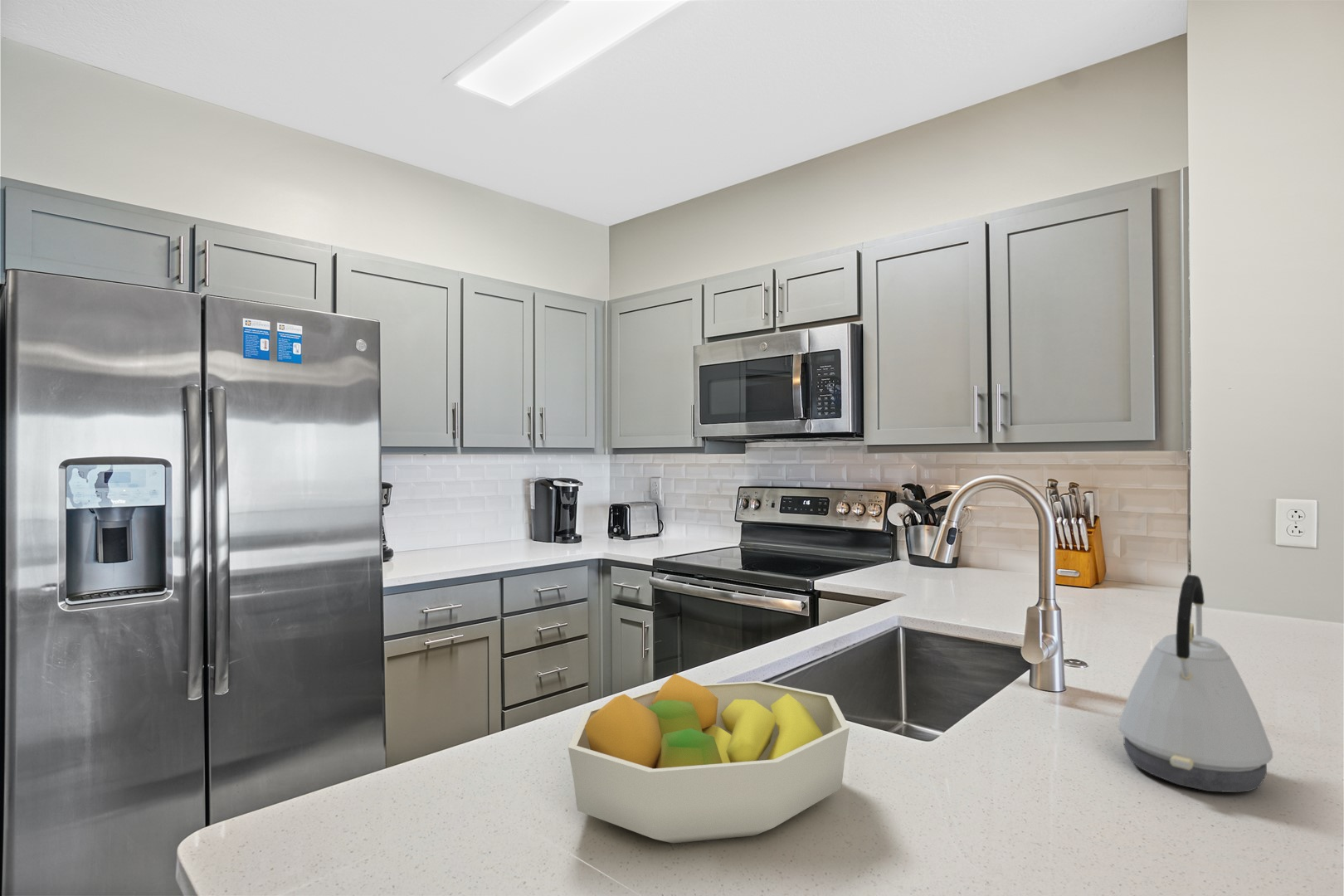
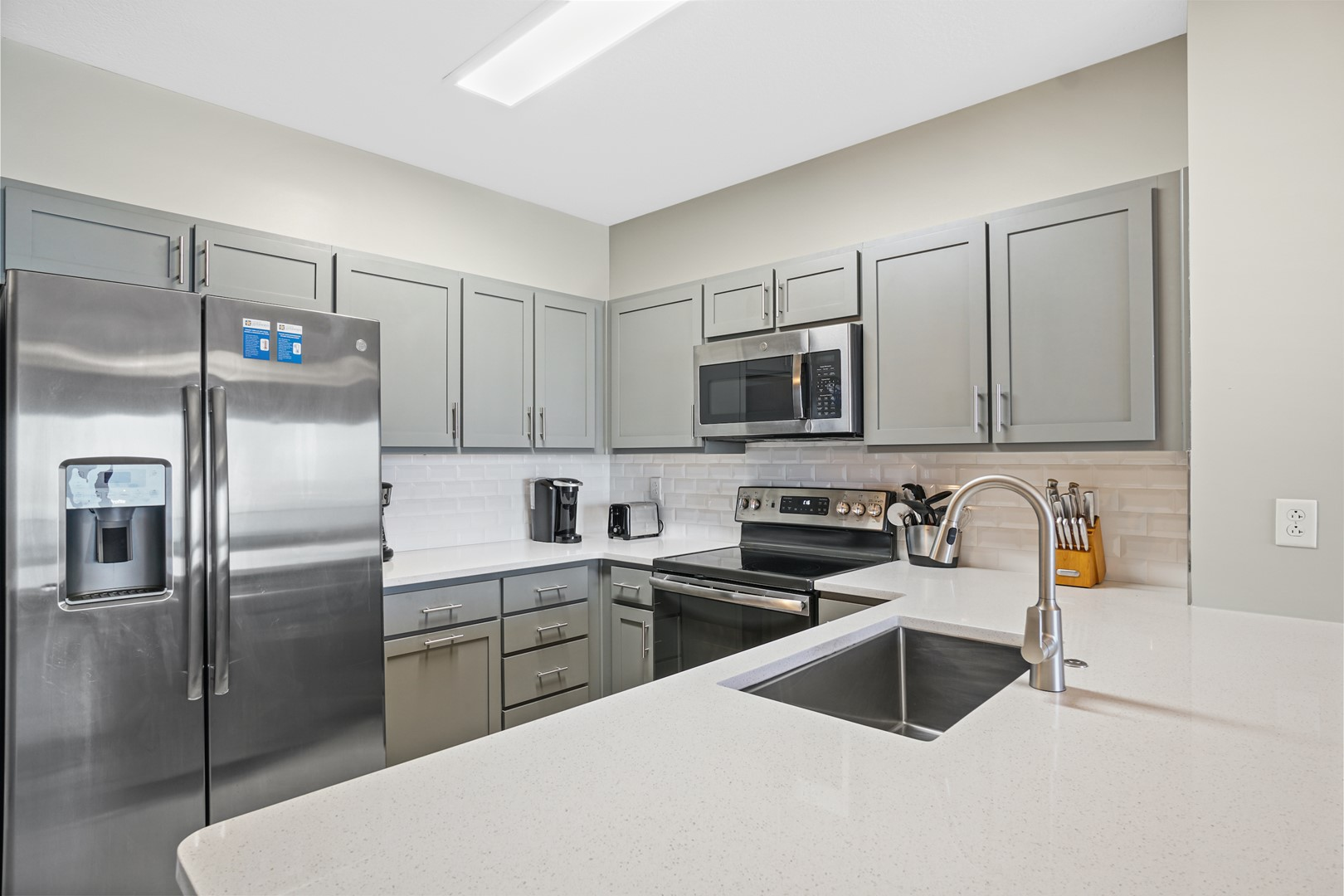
- kettle (1191, 672)
- fruit bowl (713, 740)
